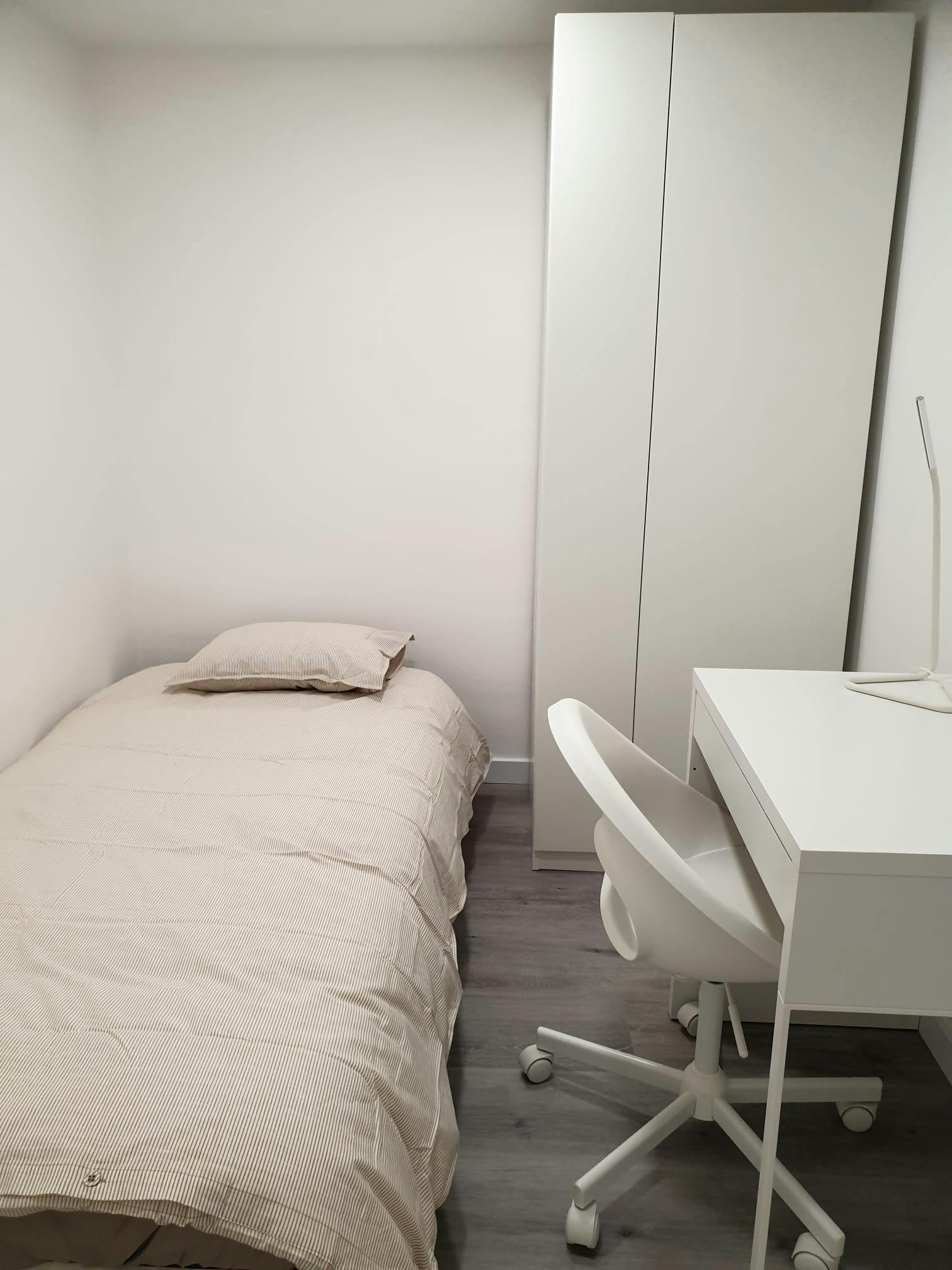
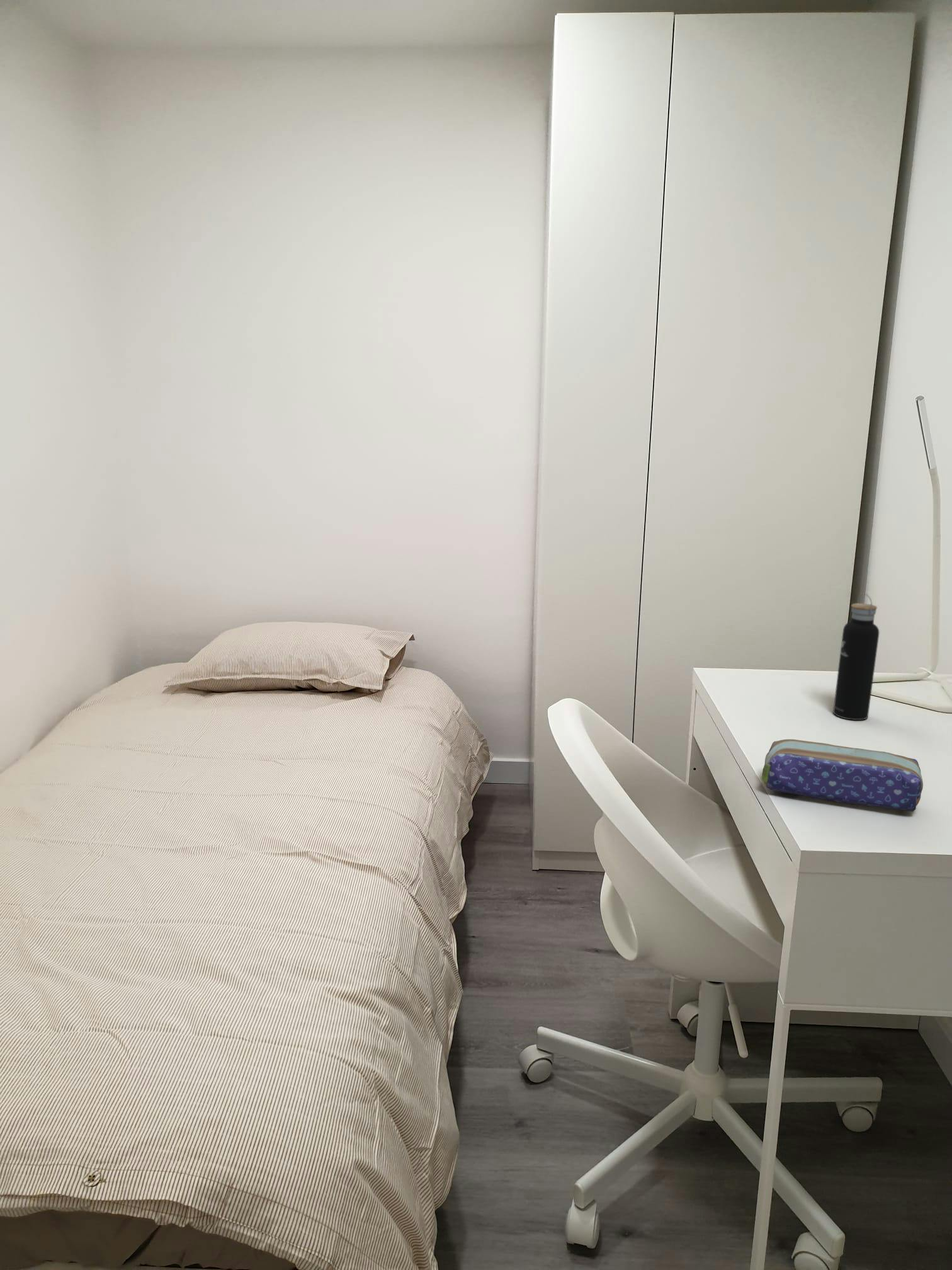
+ water bottle (858, 655)
+ pencil case (840, 772)
